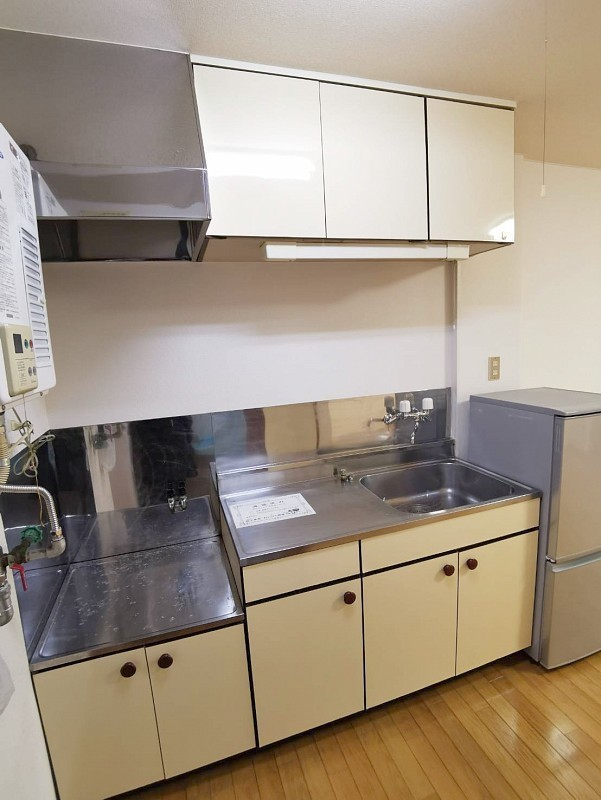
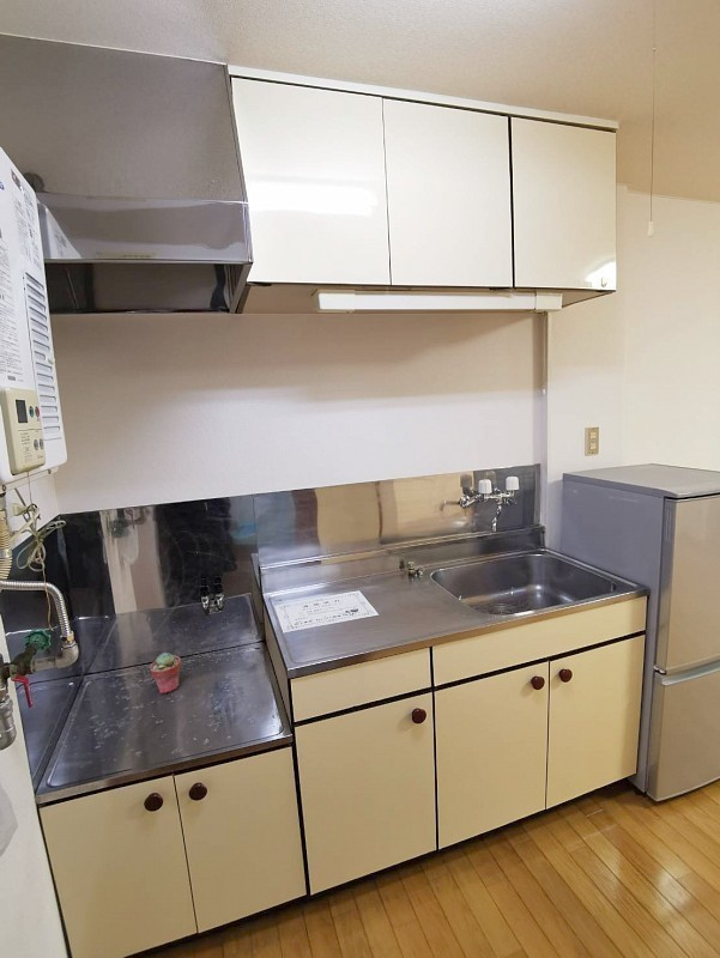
+ potted succulent (165, 669)
